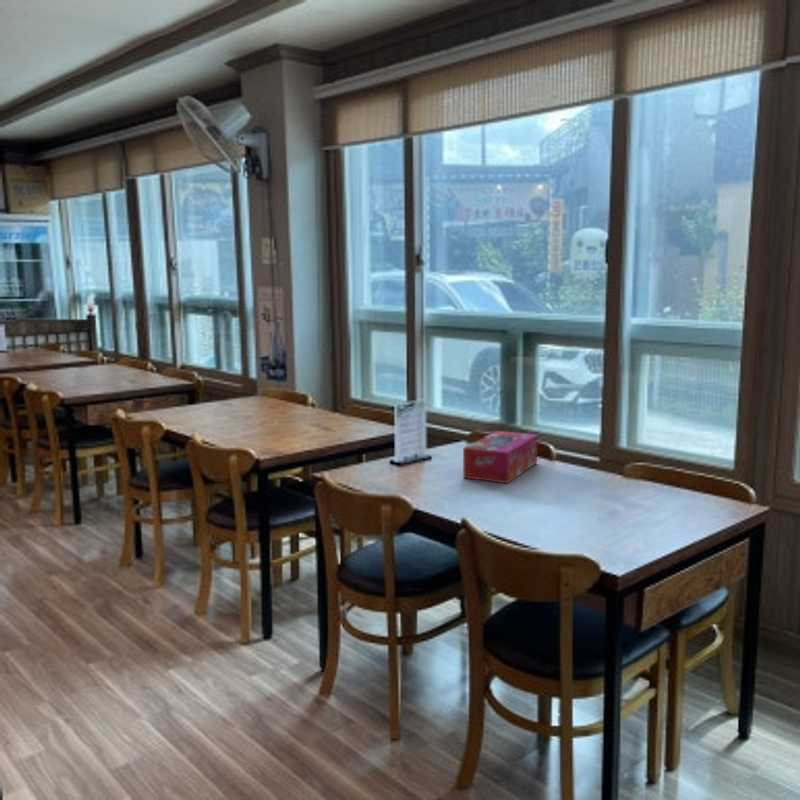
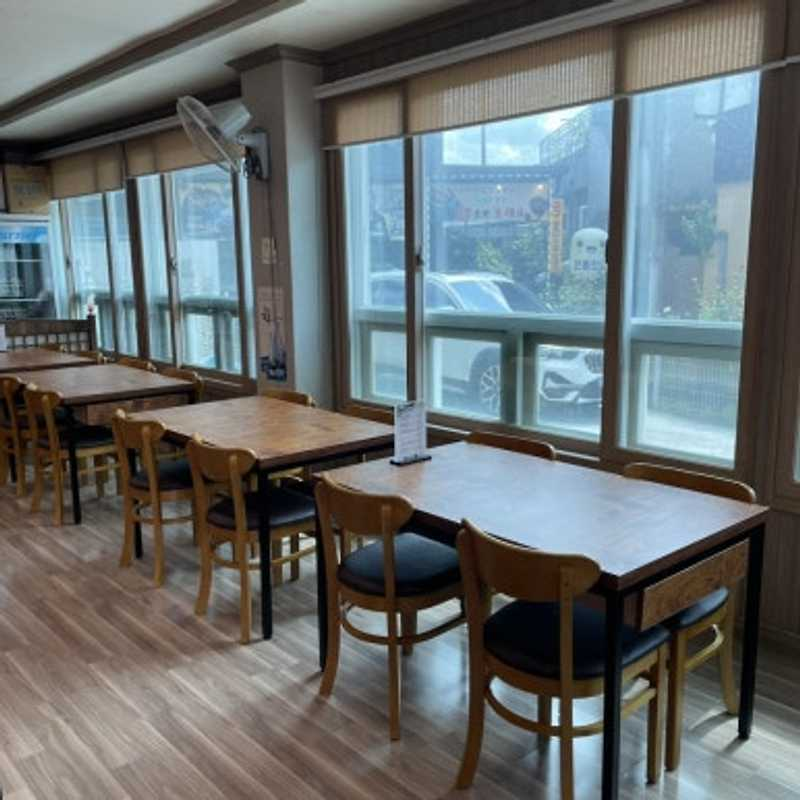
- tissue box (501, 455)
